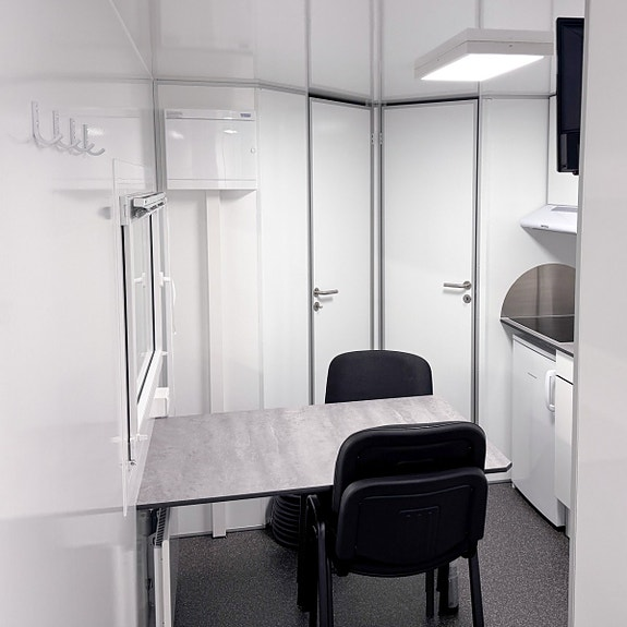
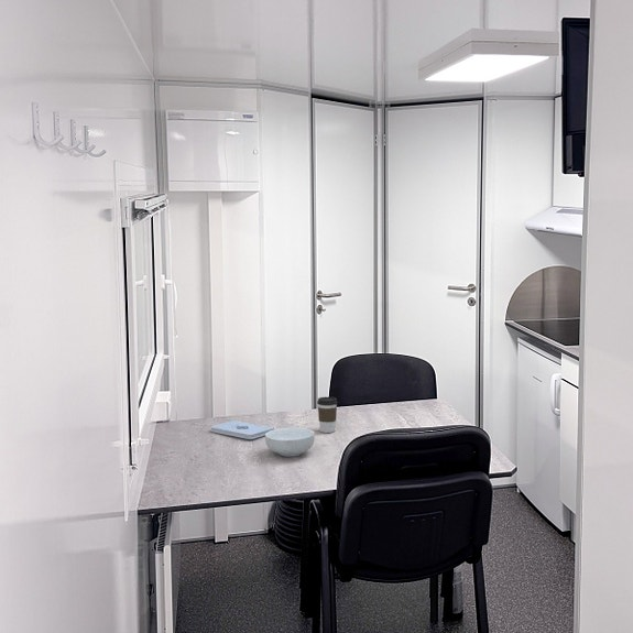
+ coffee cup (327, 414)
+ cereal bowl (290, 443)
+ notepad (241, 429)
